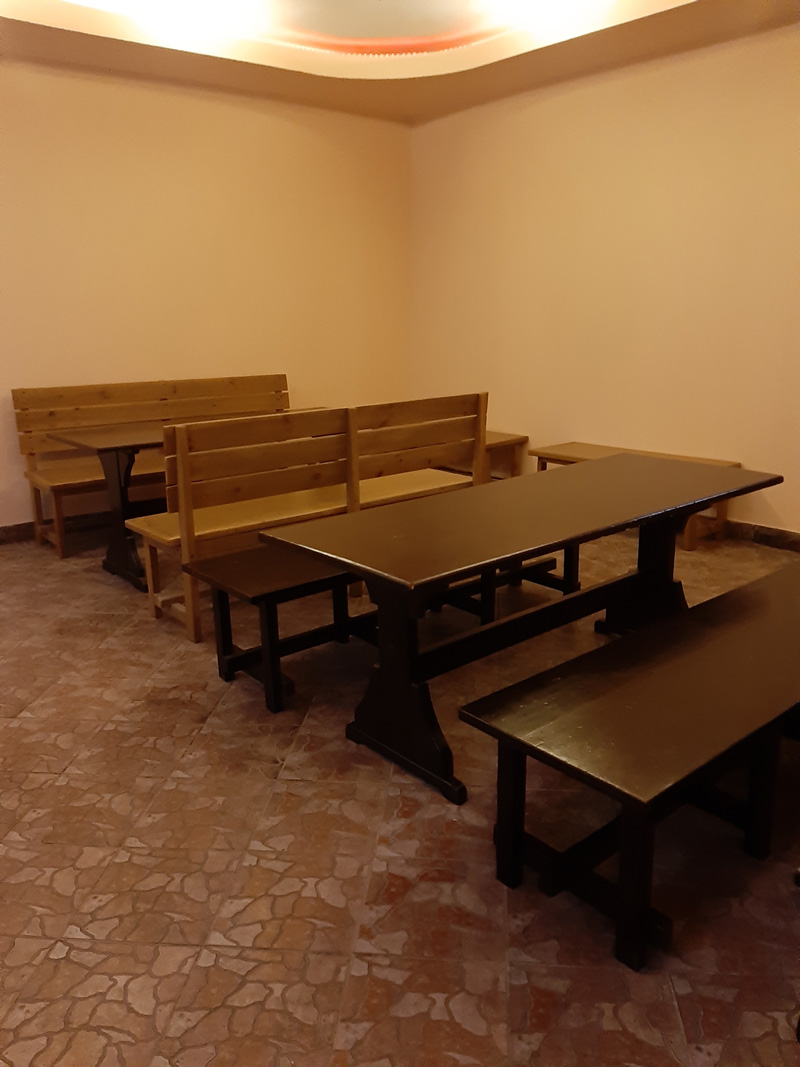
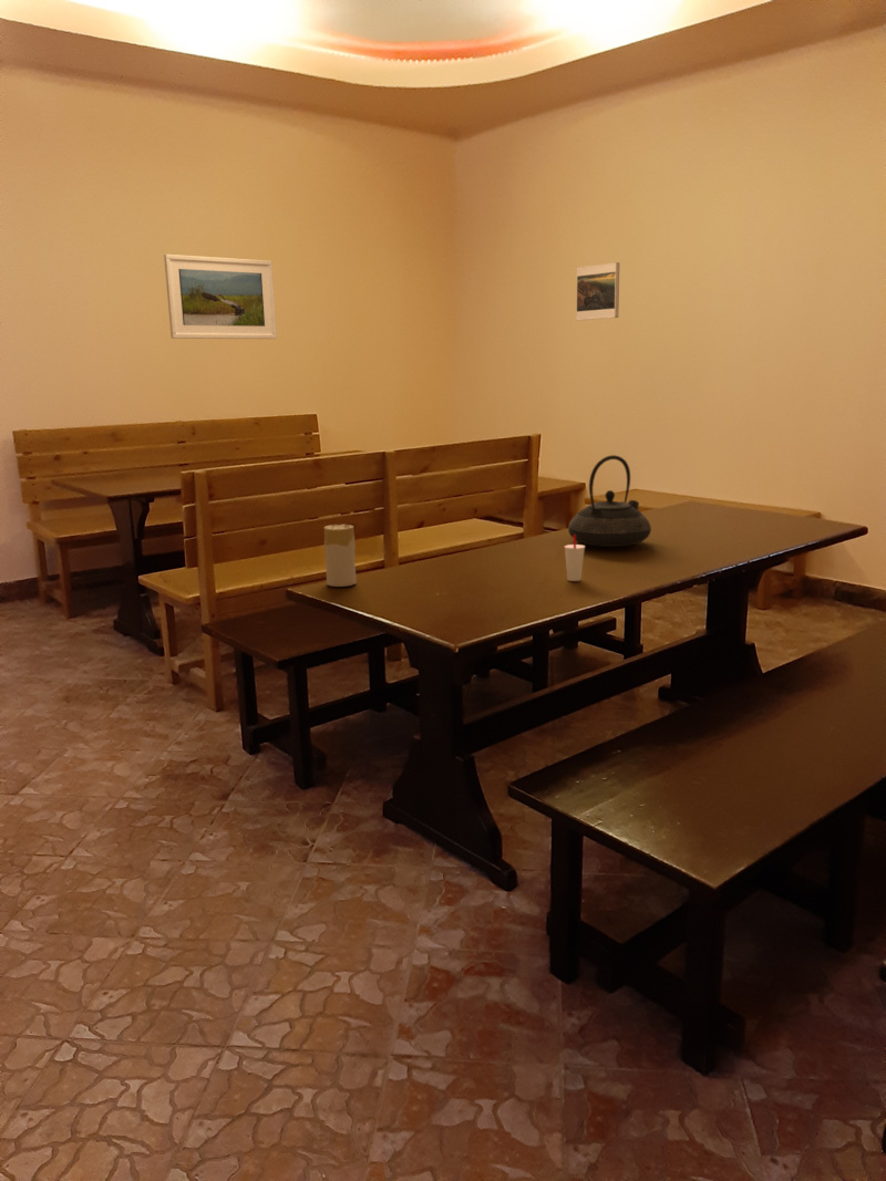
+ teapot (612, 499)
+ cup (574, 557)
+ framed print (597, 292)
+ candle (340, 555)
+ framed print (223, 298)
